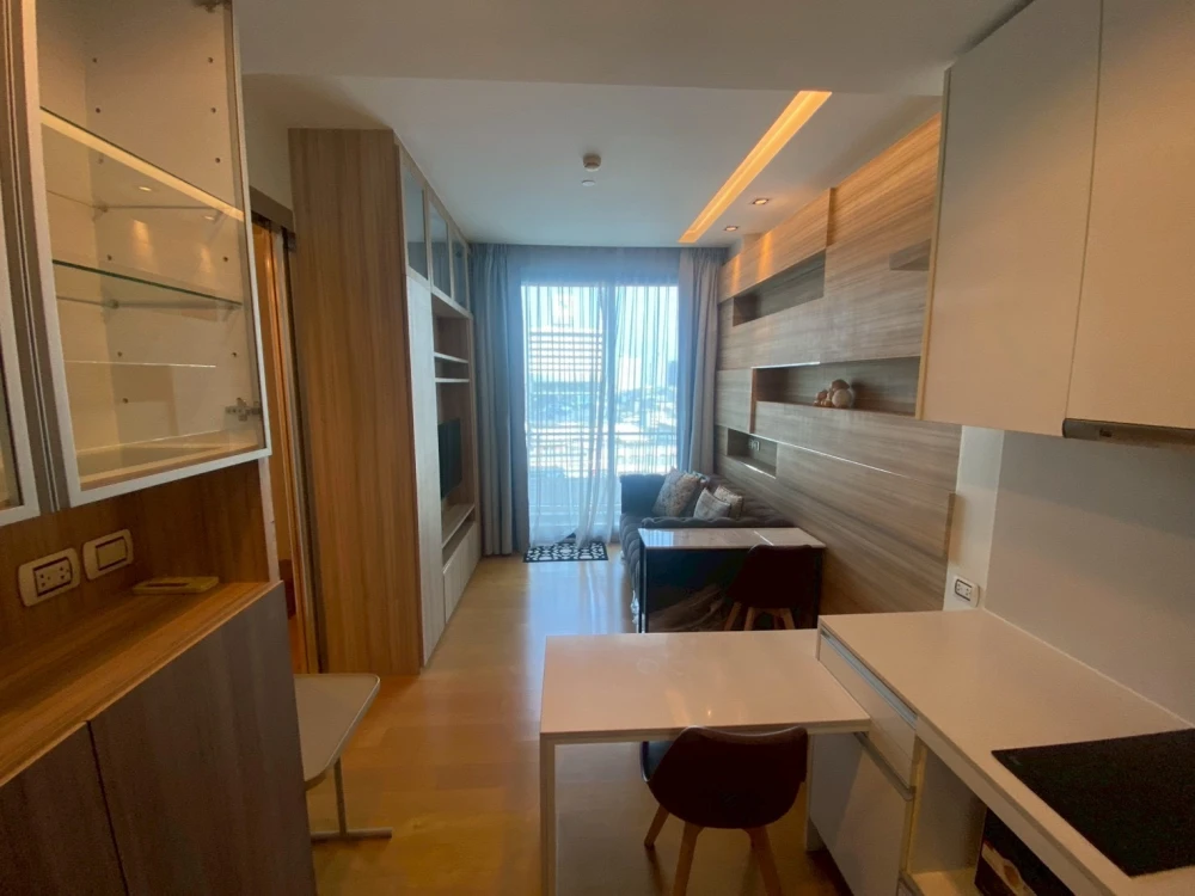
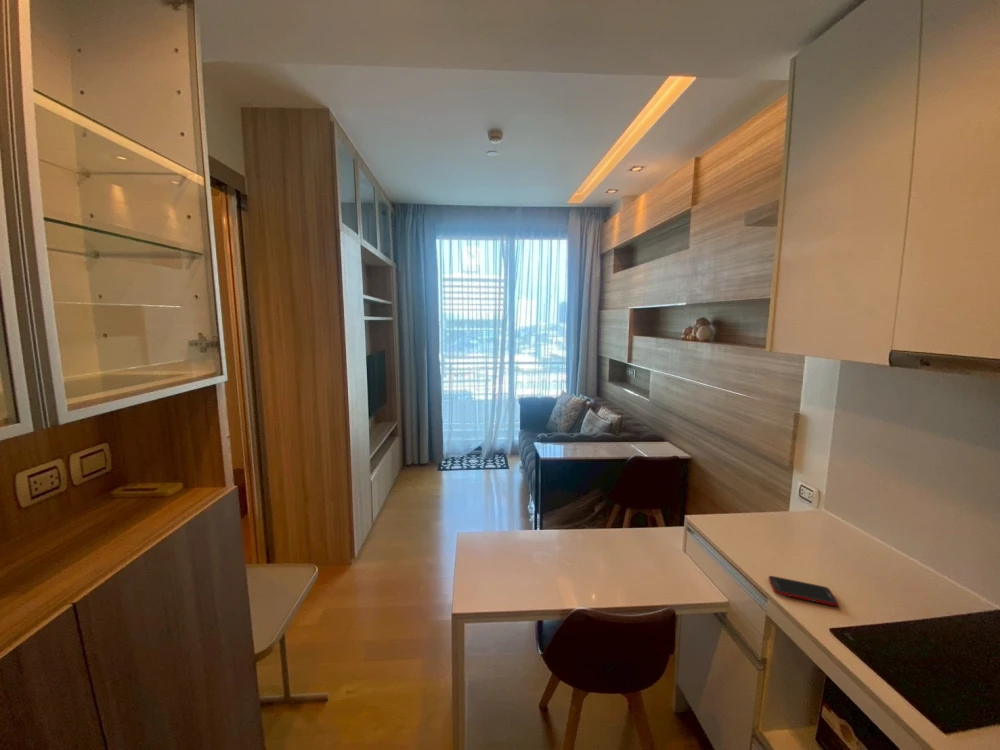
+ cell phone (801, 590)
